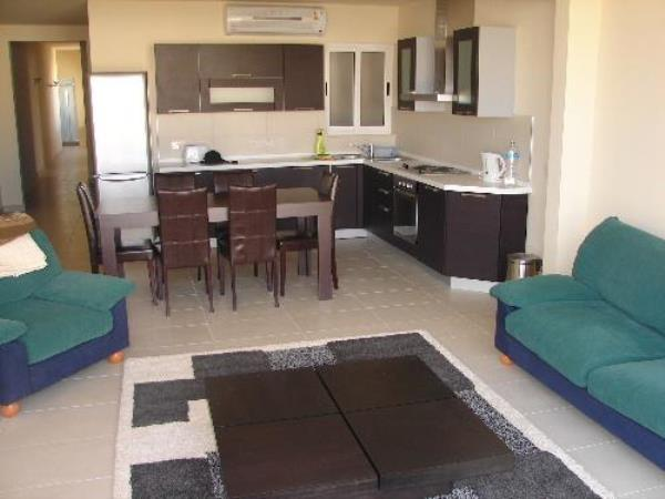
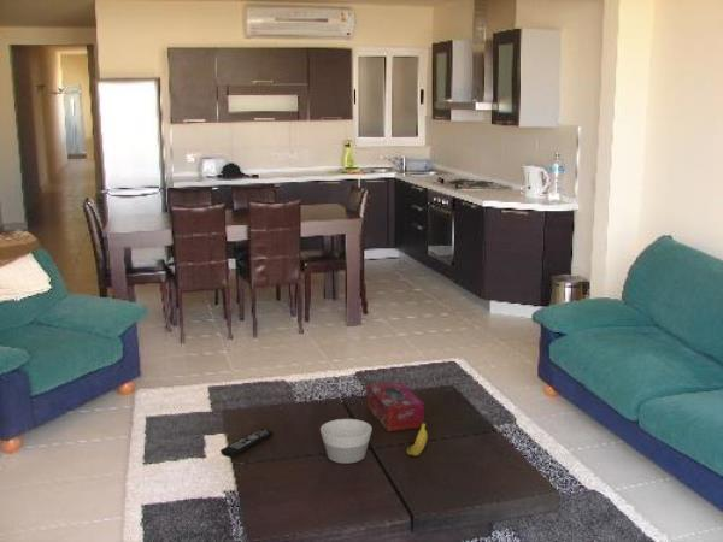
+ bowl (346, 441)
+ tissue box (394, 405)
+ banana (417, 440)
+ remote control (247, 442)
